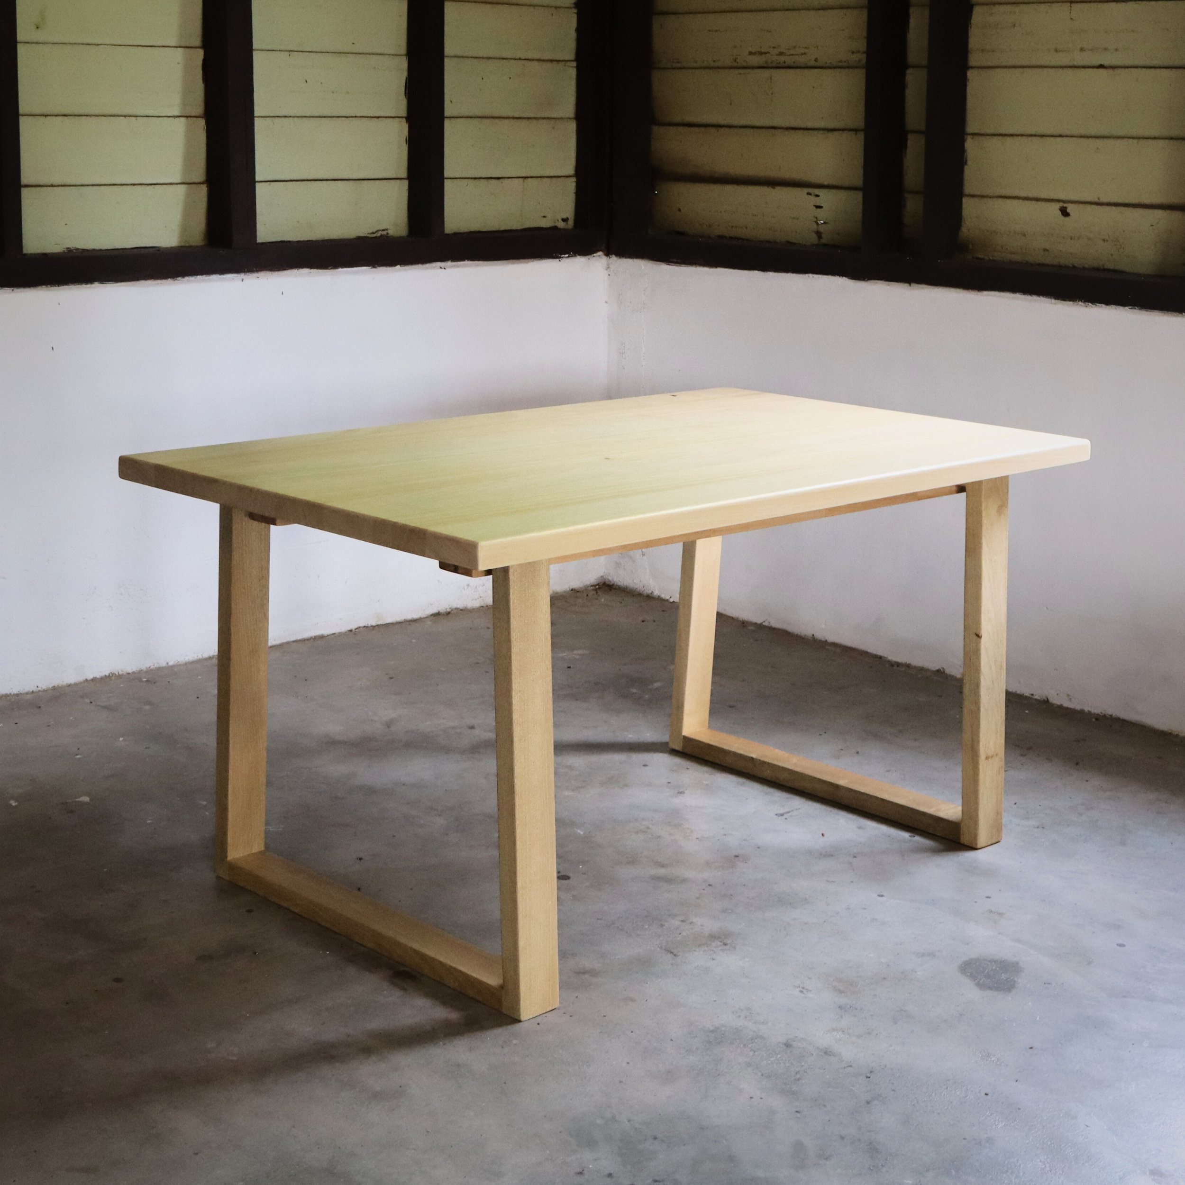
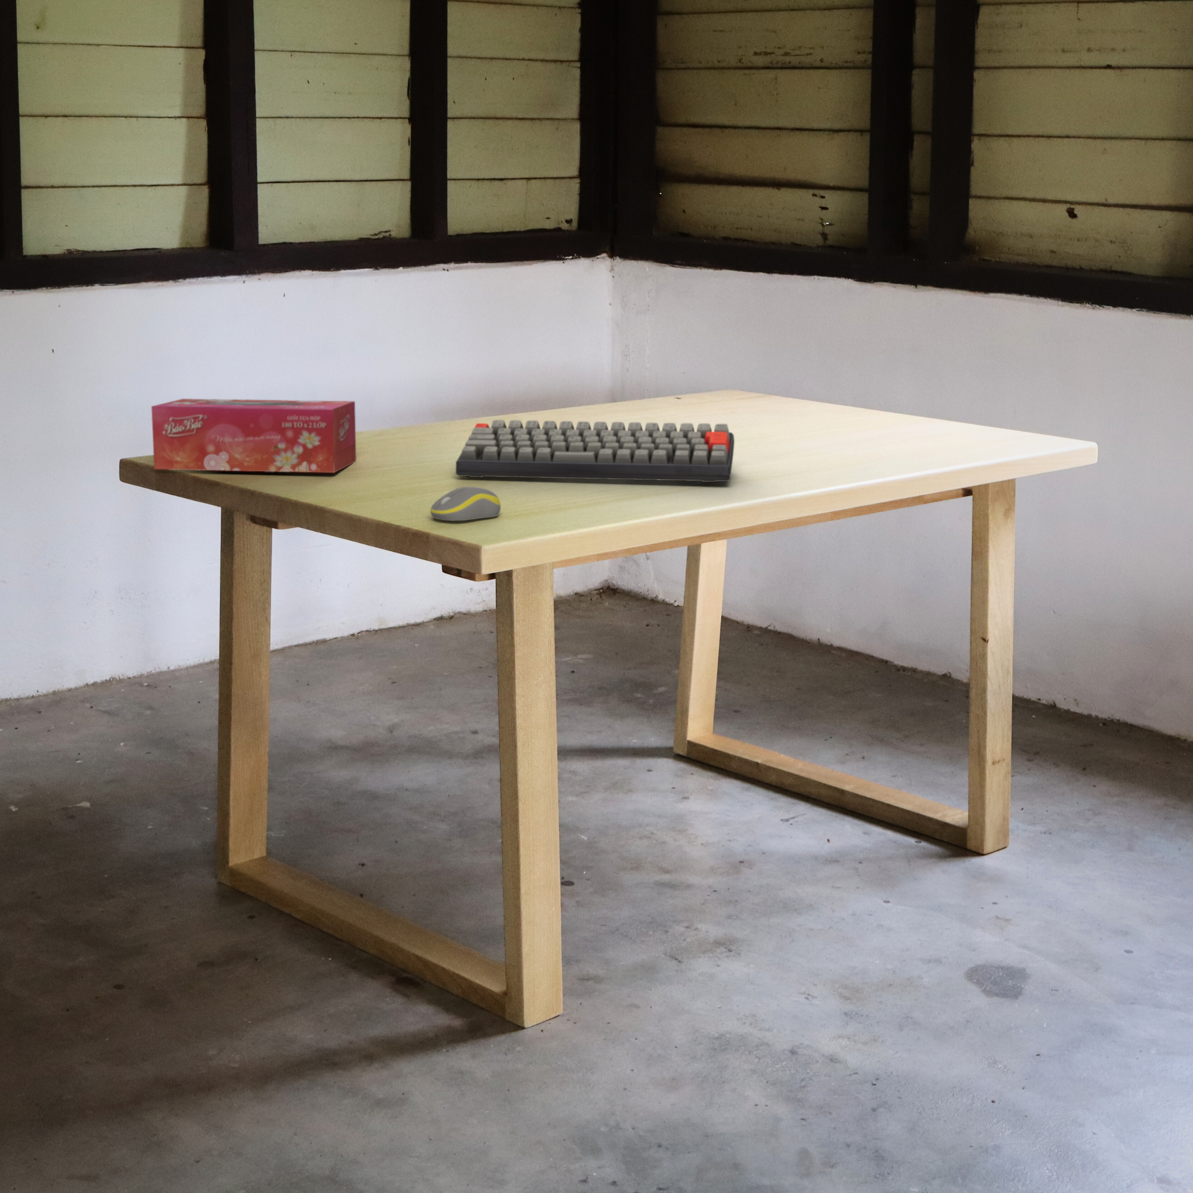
+ computer mouse (465, 503)
+ keyboard (596, 449)
+ tissue box (257, 434)
